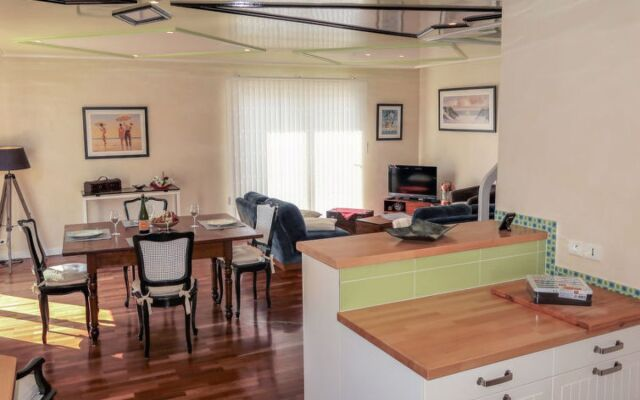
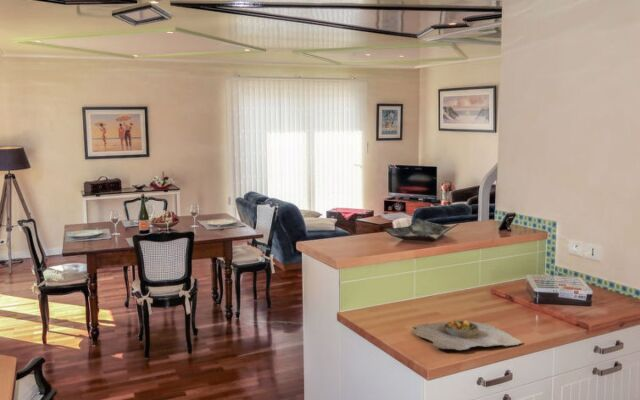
+ cutting board (464, 328)
